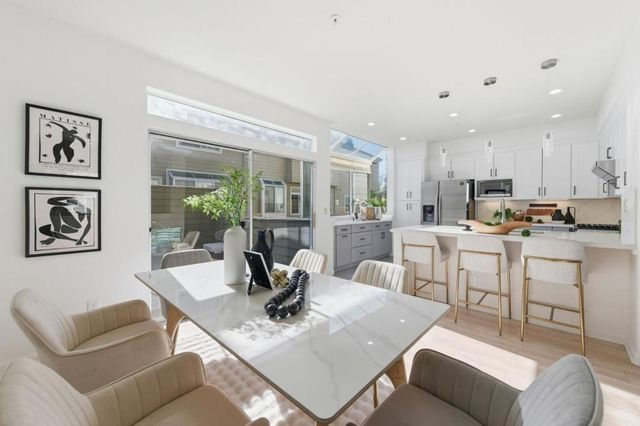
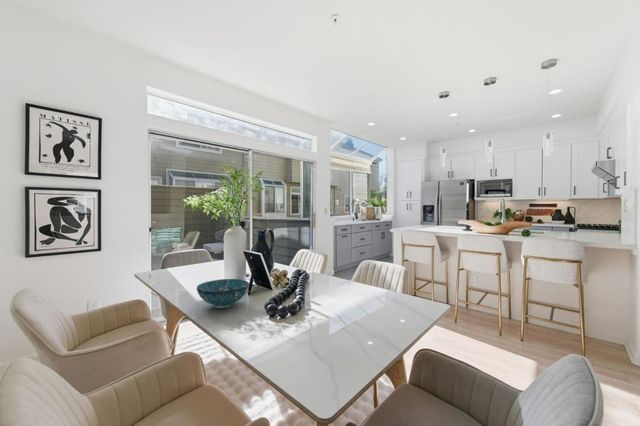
+ decorative bowl (223, 294)
